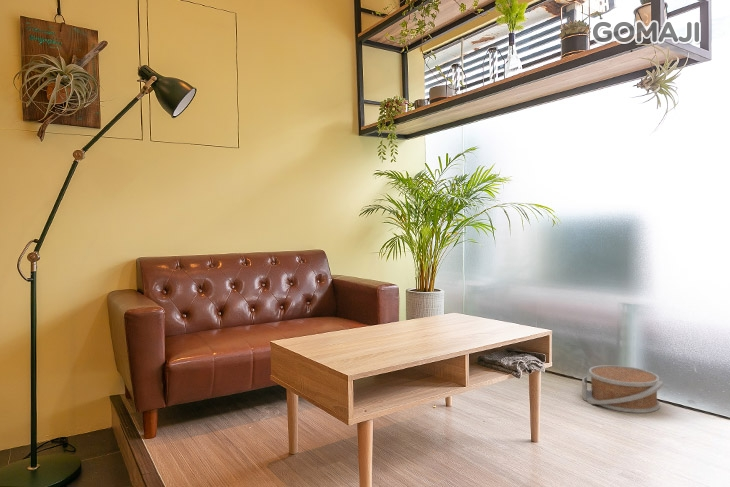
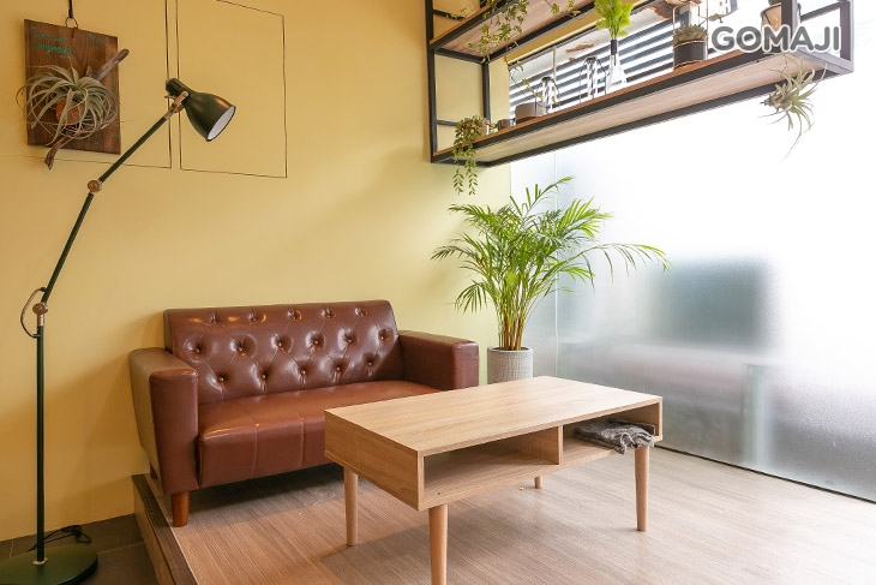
- basket (621, 387)
